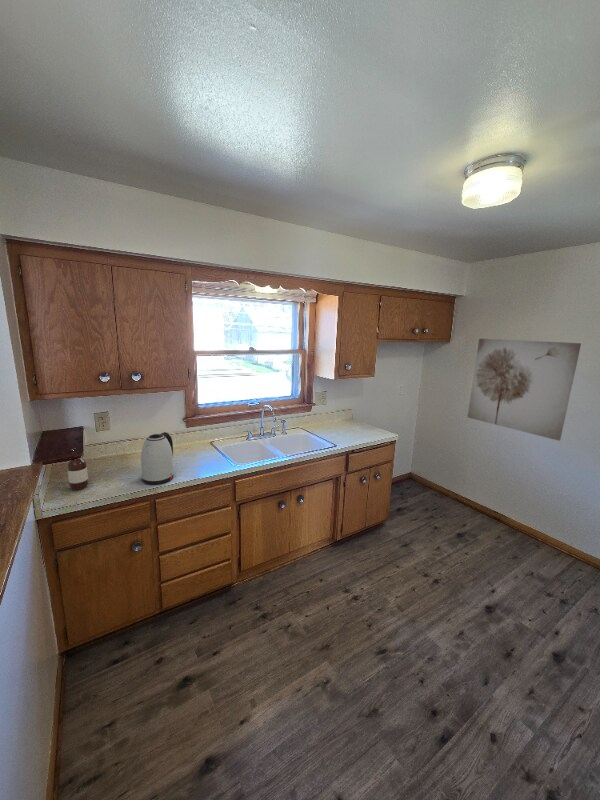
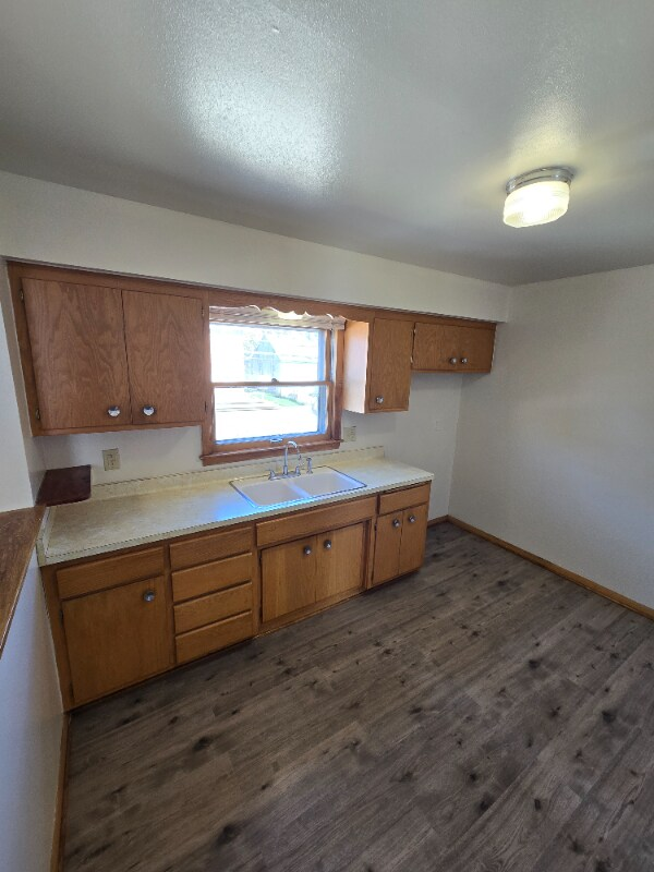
- wall art (516, 385)
- kettle (160, 454)
- bottle (77, 468)
